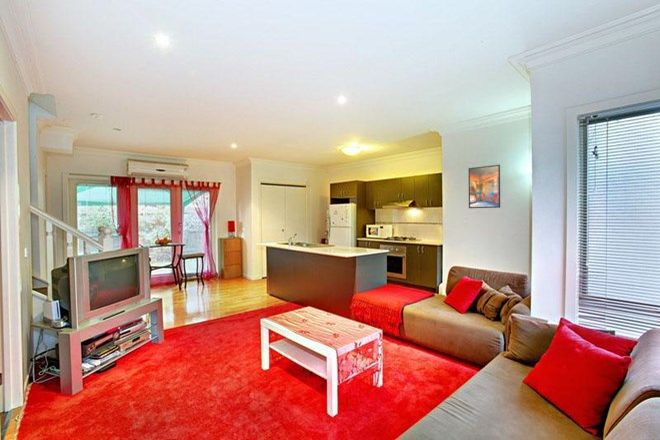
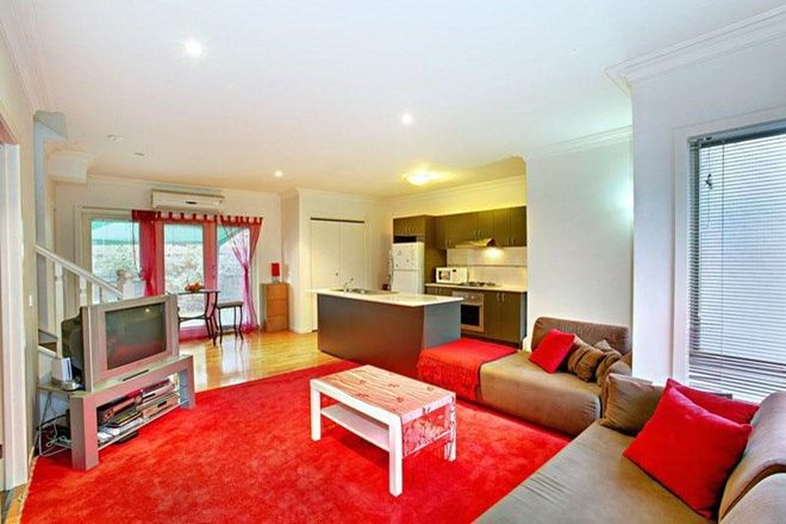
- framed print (483, 187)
